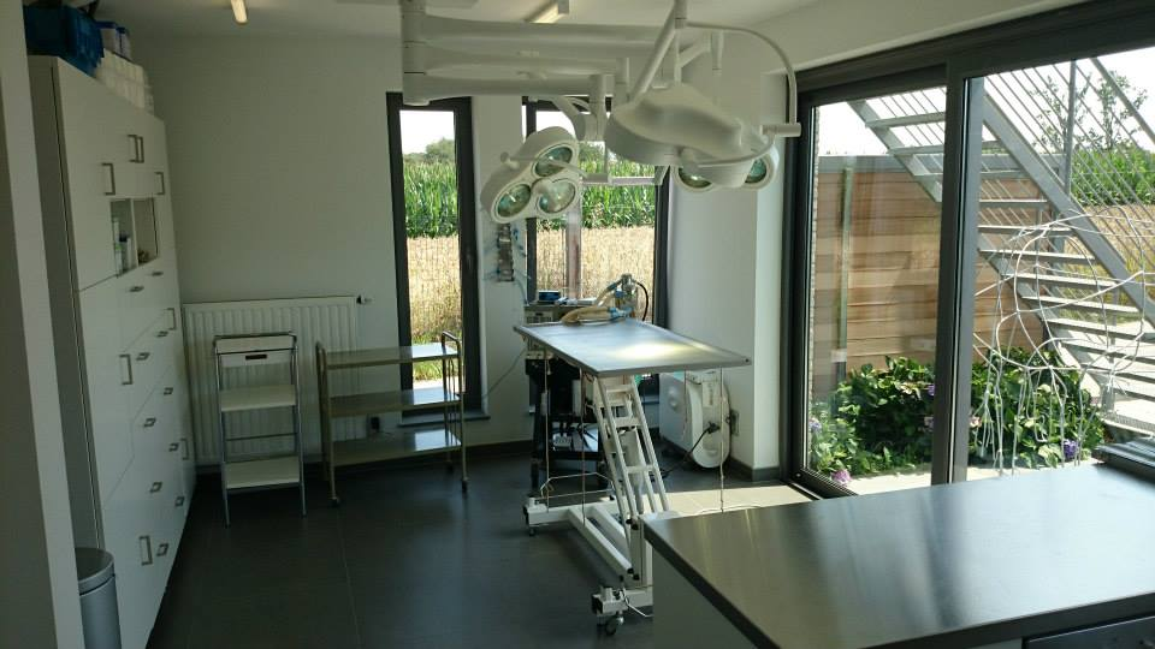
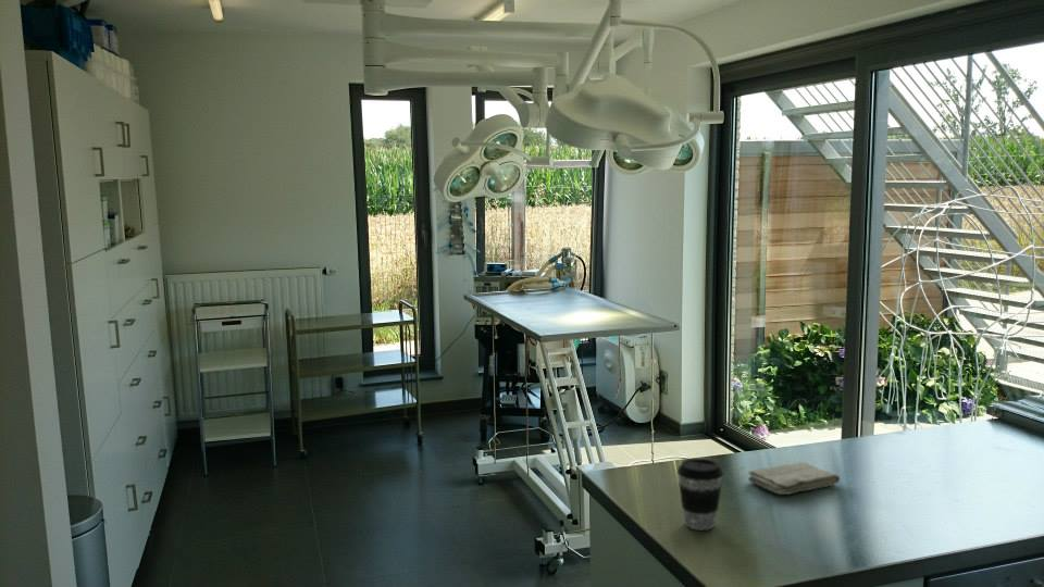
+ washcloth (792, 476)
+ coffee cup (699, 494)
